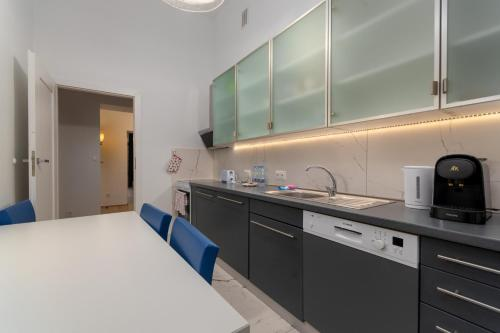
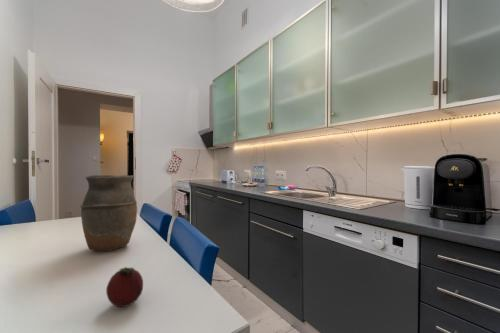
+ fruit (125, 284)
+ vase (110, 211)
